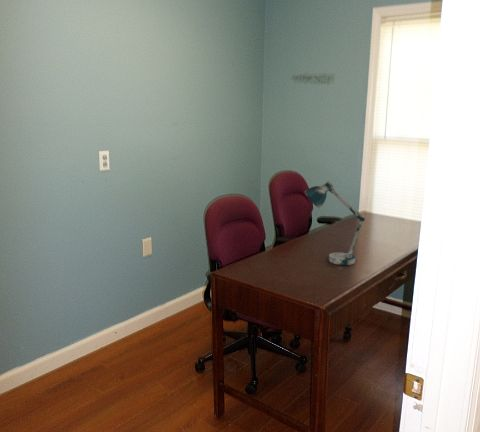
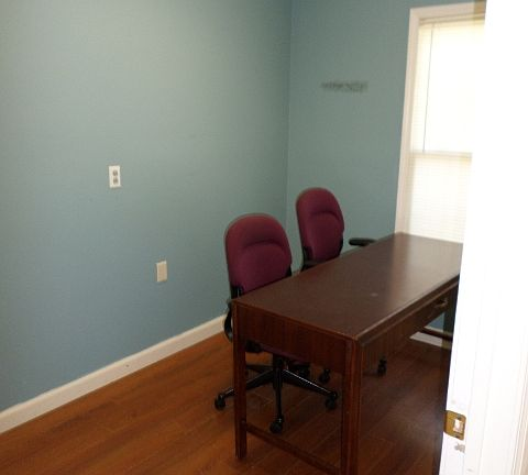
- desk lamp (319, 207)
